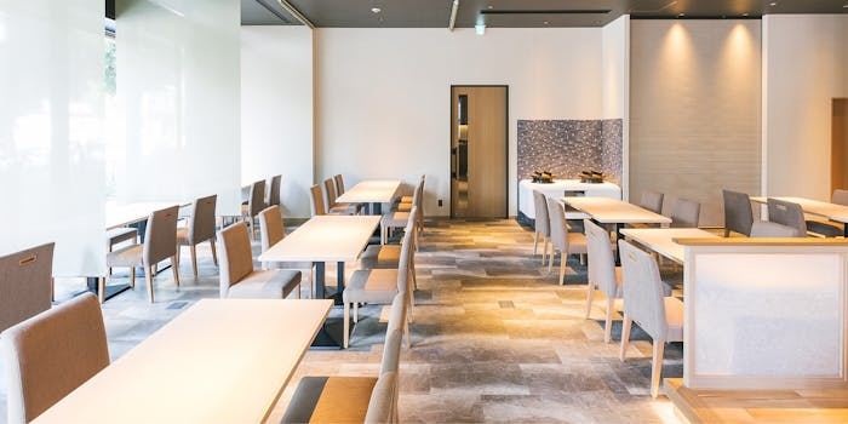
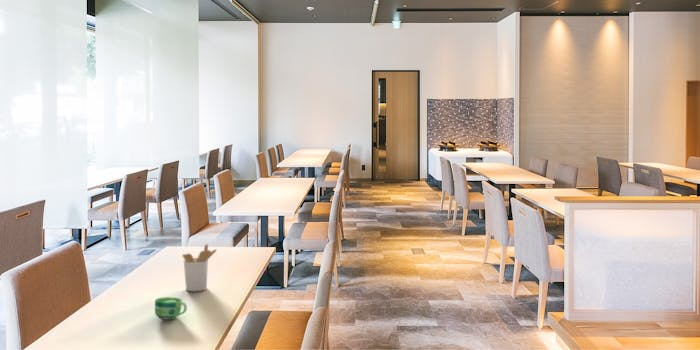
+ cup (172, 308)
+ utensil holder (200, 268)
